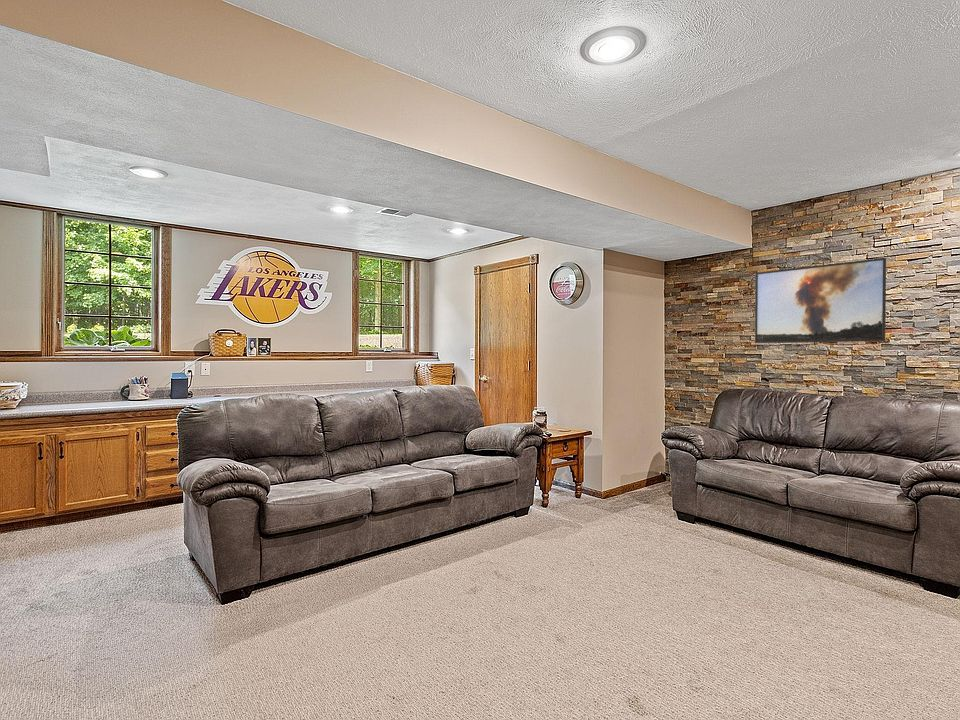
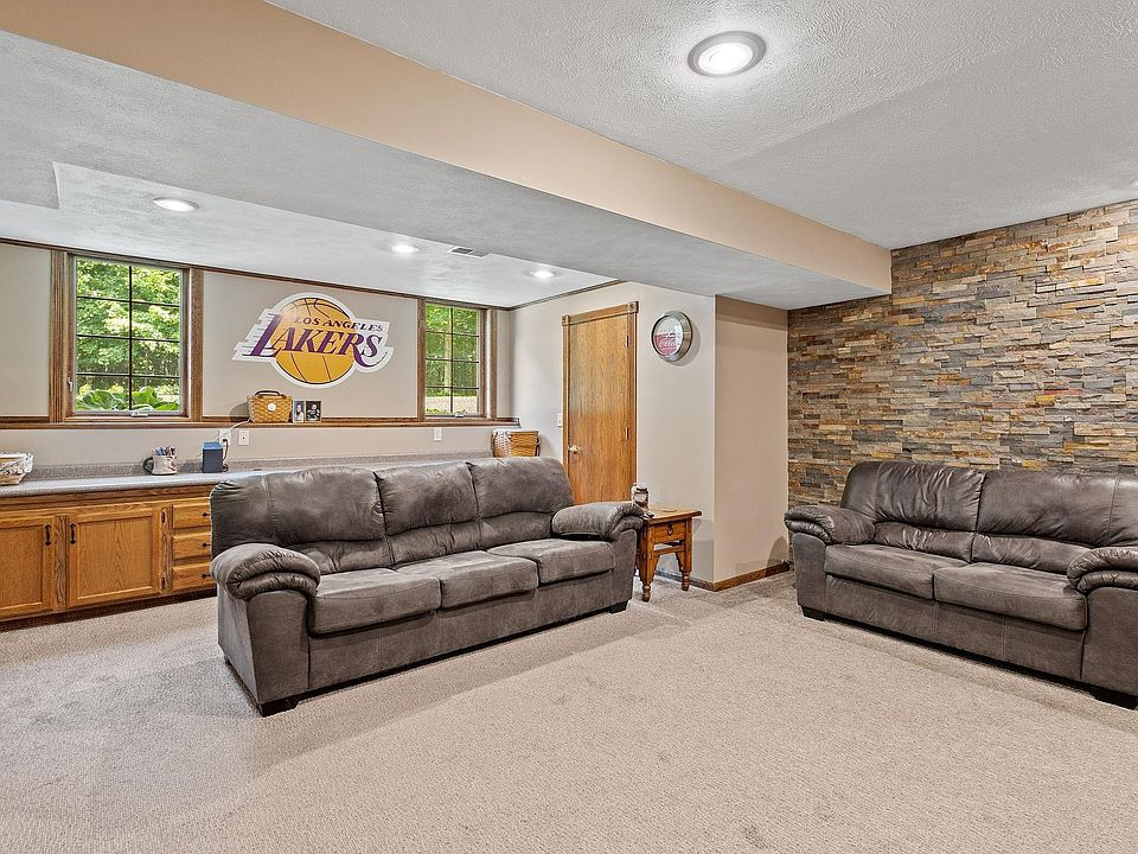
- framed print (815, 304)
